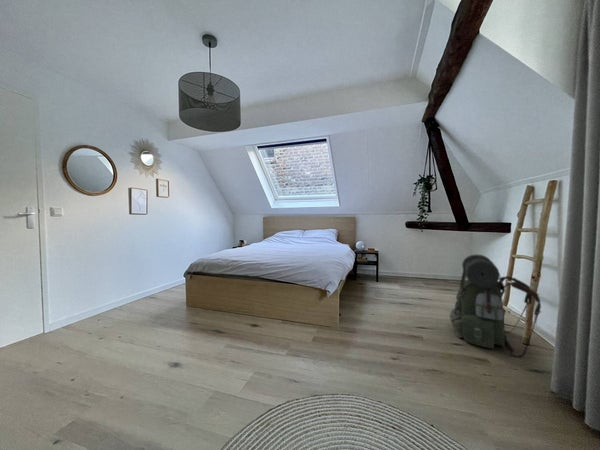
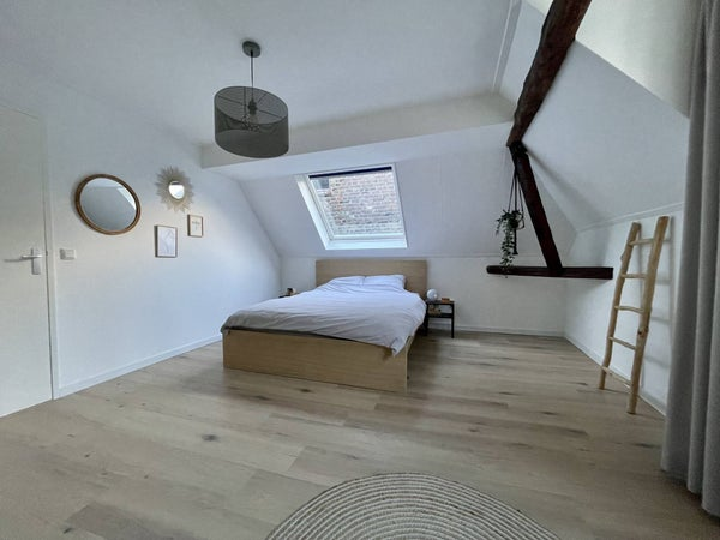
- backpack (489, 297)
